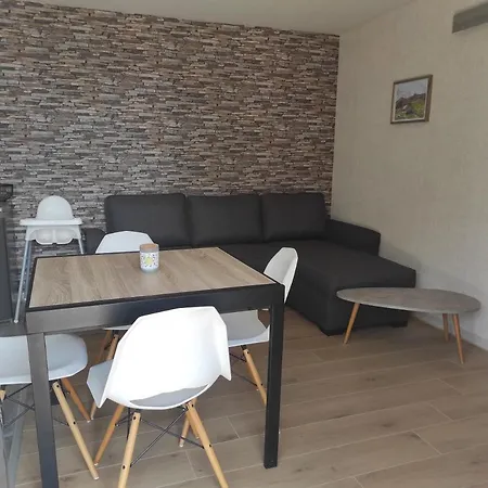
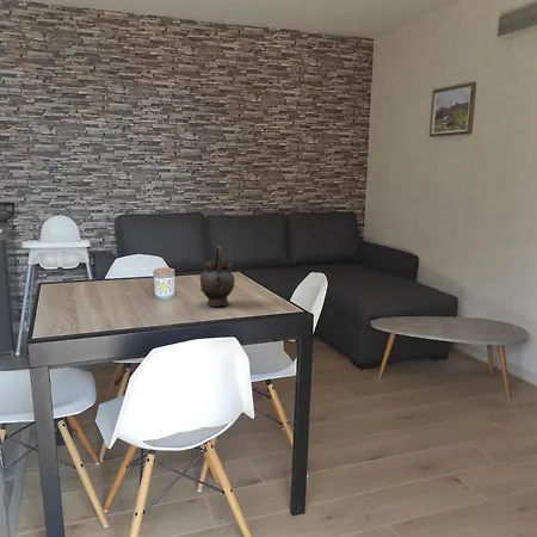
+ teapot (217, 276)
